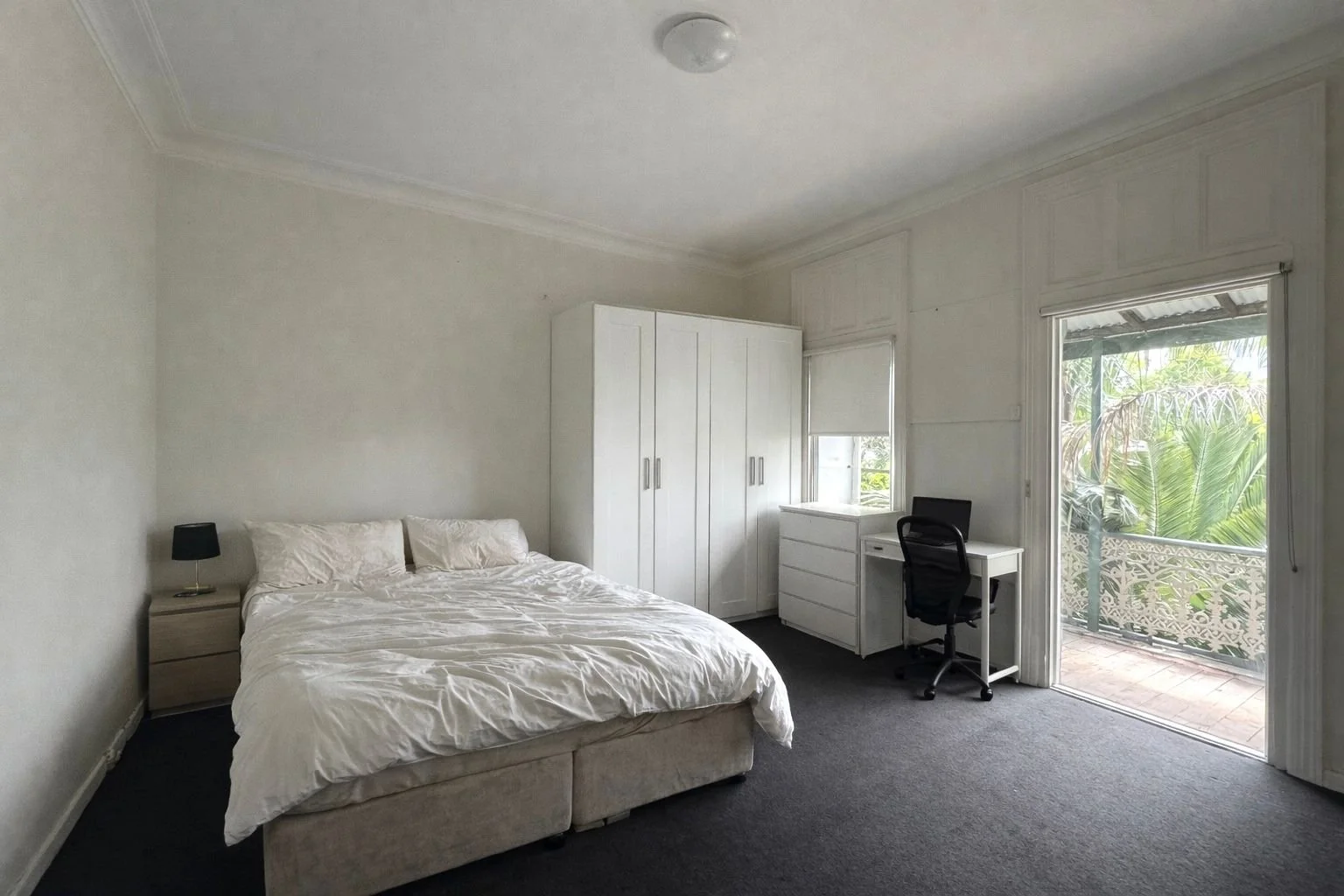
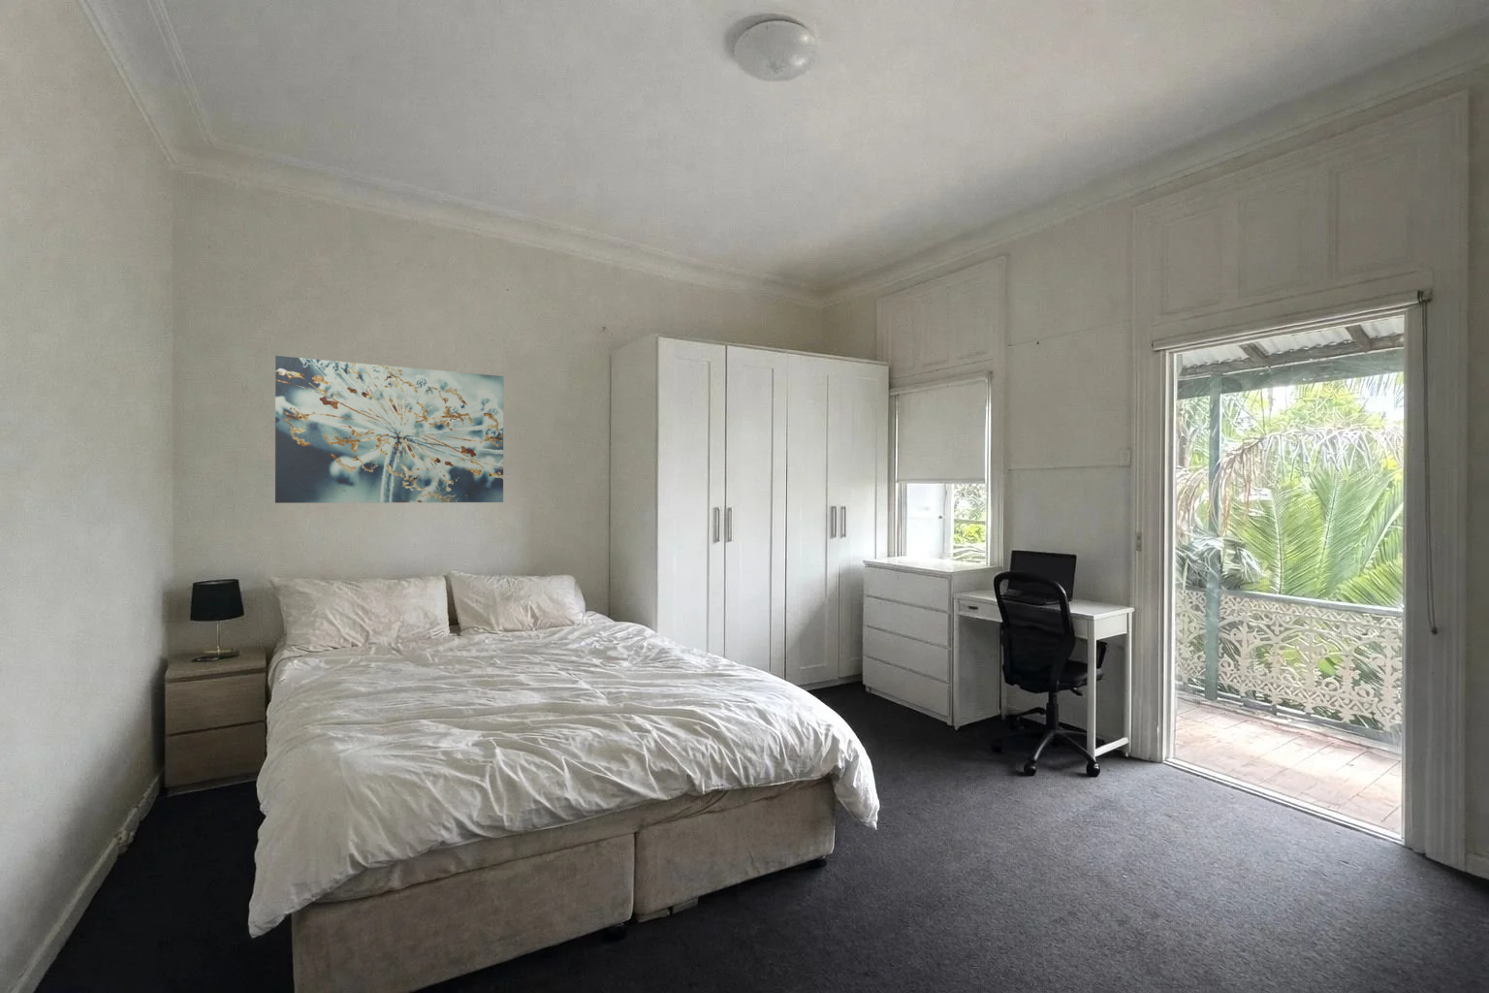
+ wall art (398, 434)
